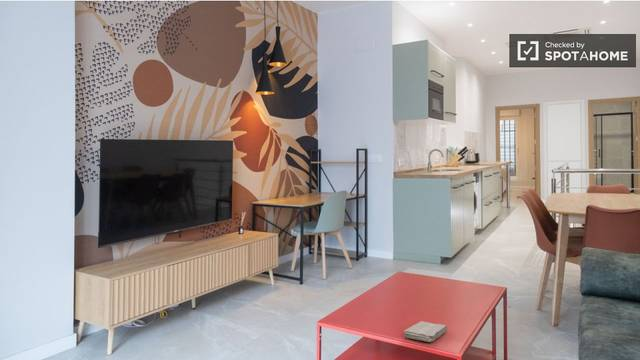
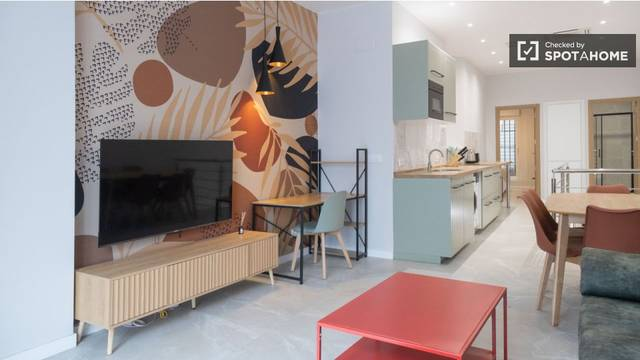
- washcloth (425, 330)
